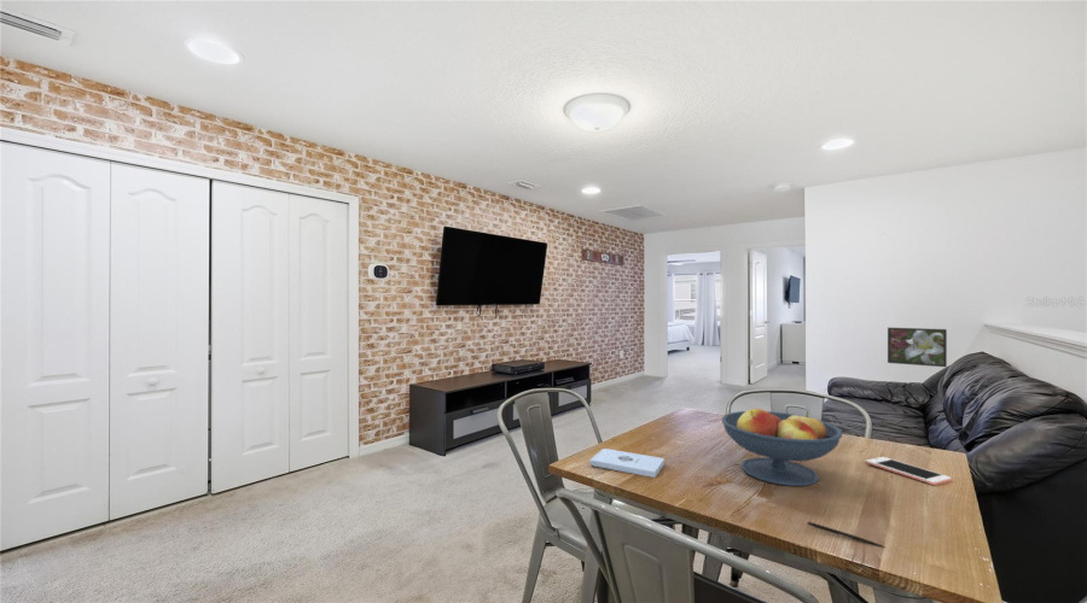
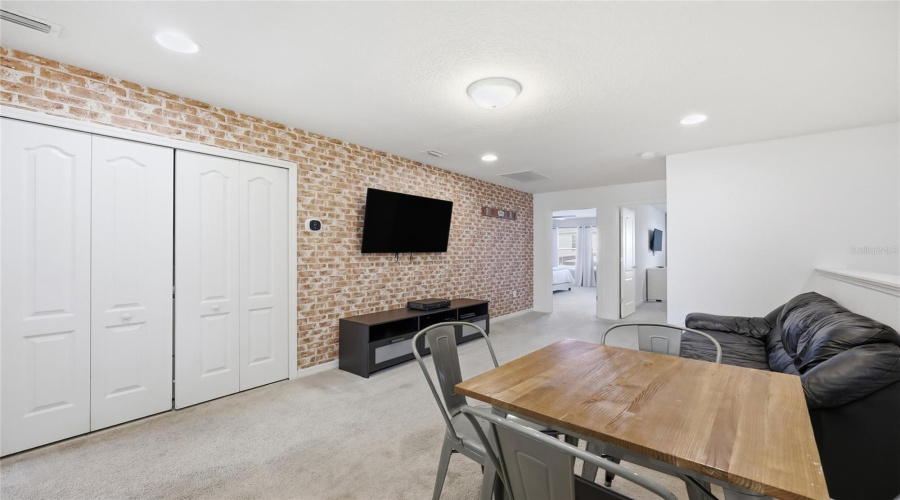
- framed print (915, 346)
- fruit bowl (778, 439)
- cell phone (906, 469)
- notepad (627, 461)
- pen (844, 533)
